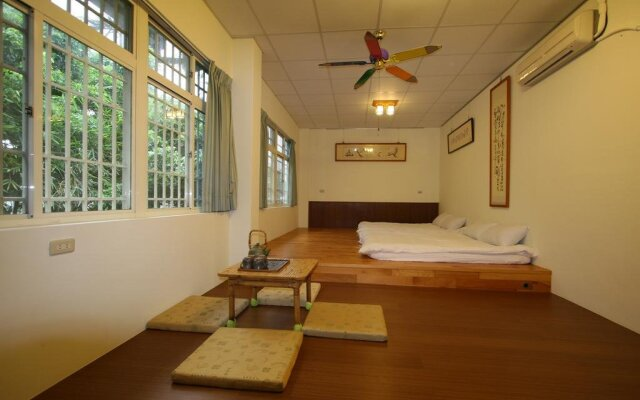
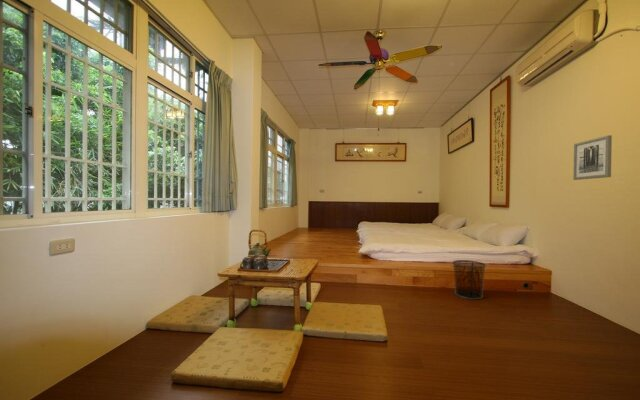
+ waste bin (468, 278)
+ wall art (591, 159)
